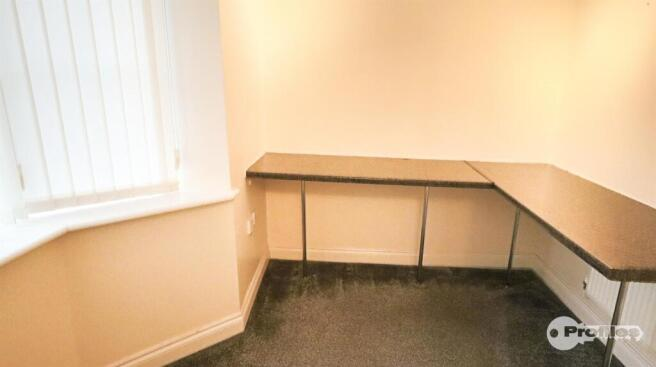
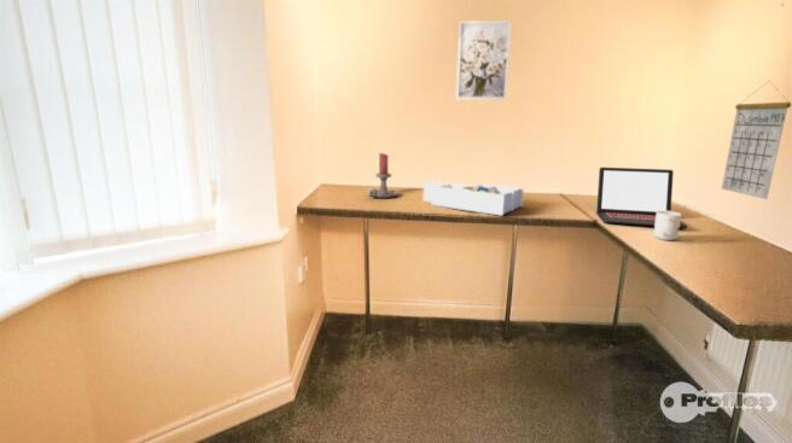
+ mug (666, 226)
+ wall art (483, 60)
+ candle holder (380, 175)
+ calendar (753, 139)
+ desk organizer (468, 196)
+ laptop (640, 196)
